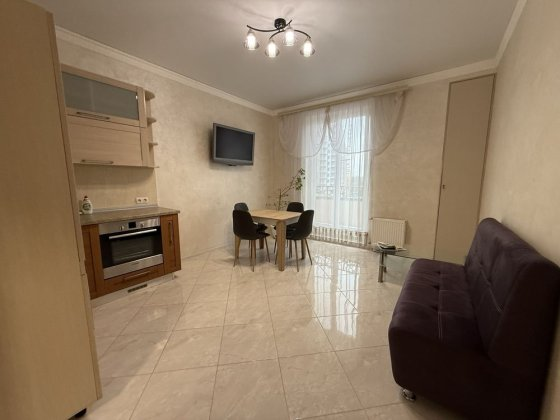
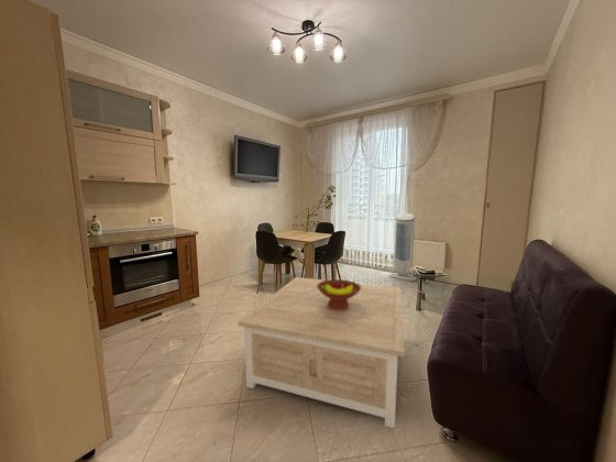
+ air purifier (404, 245)
+ coffee table (331, 331)
+ fruit bowl (338, 292)
